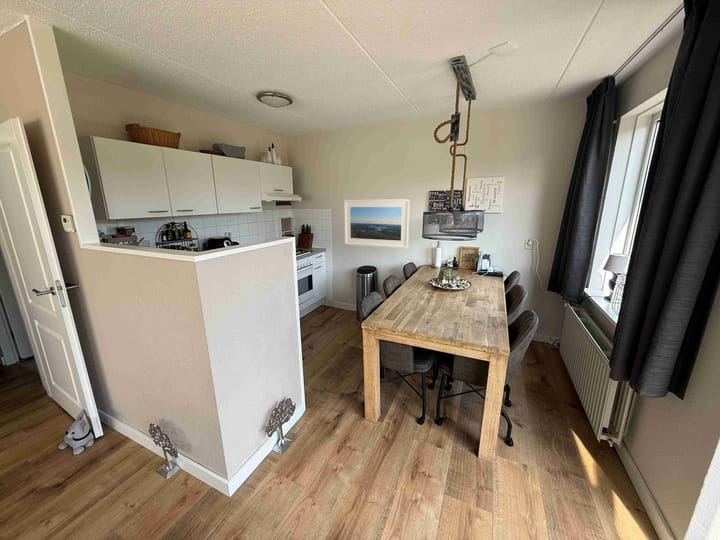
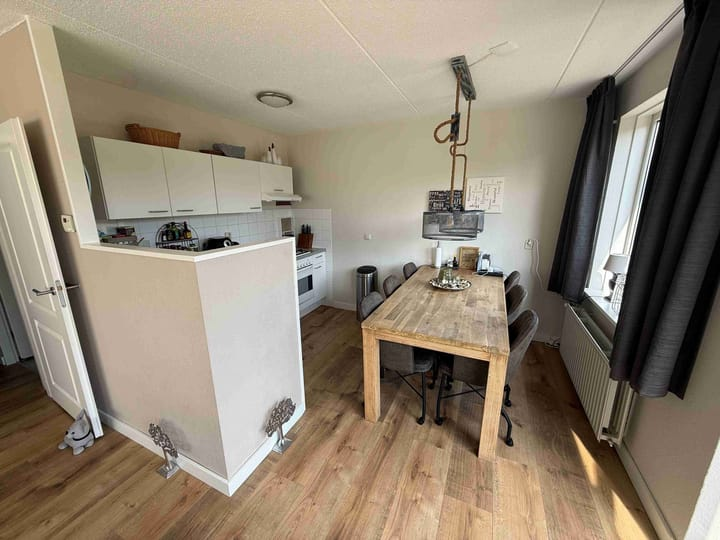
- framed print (375, 223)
